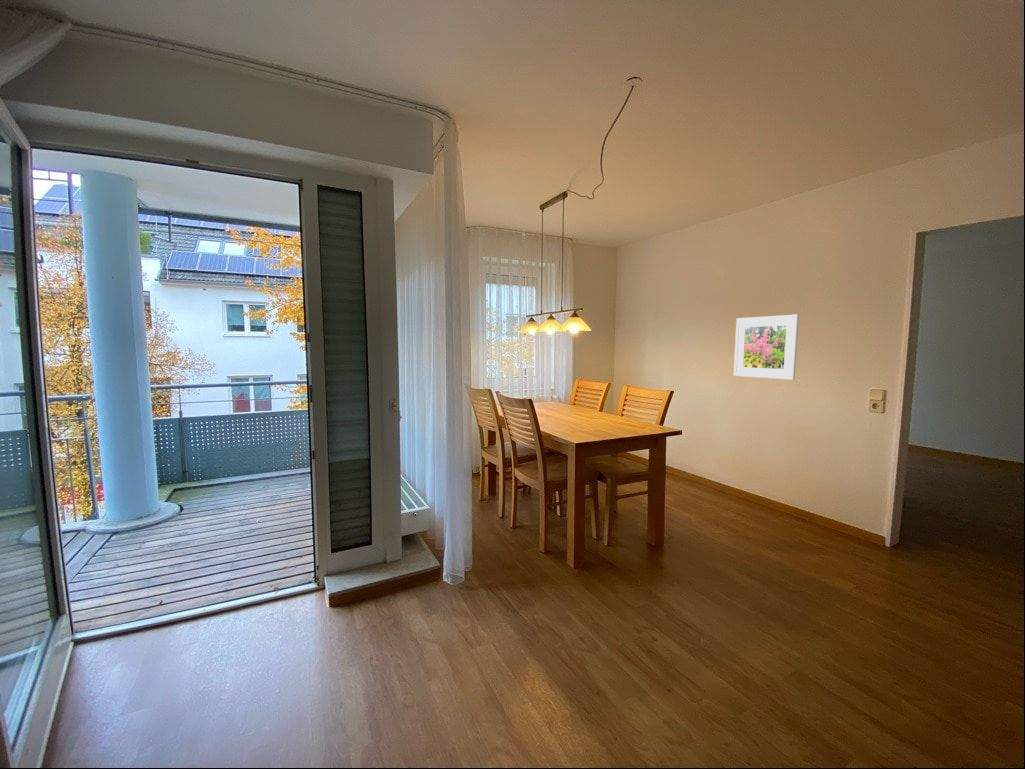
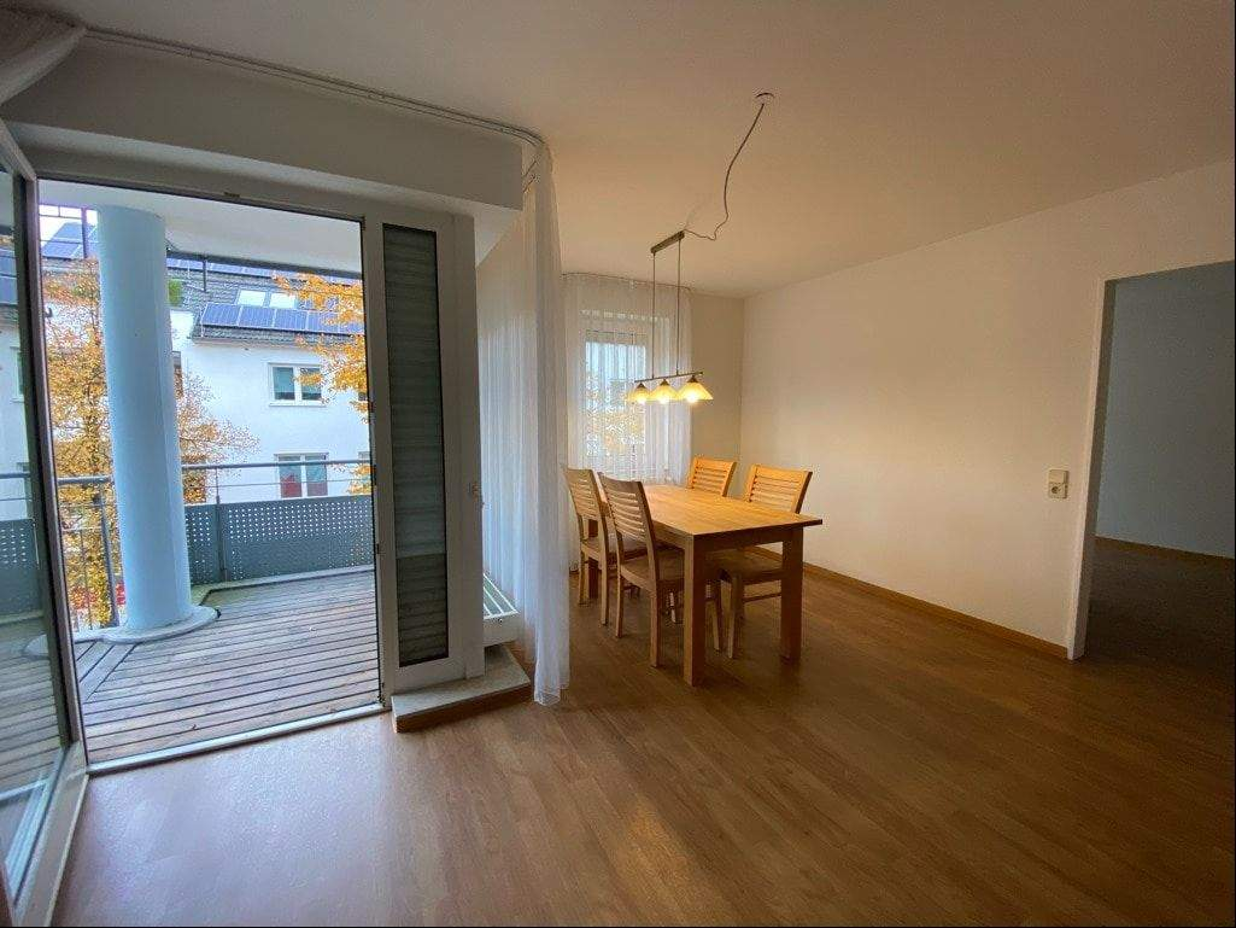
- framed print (763, 347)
